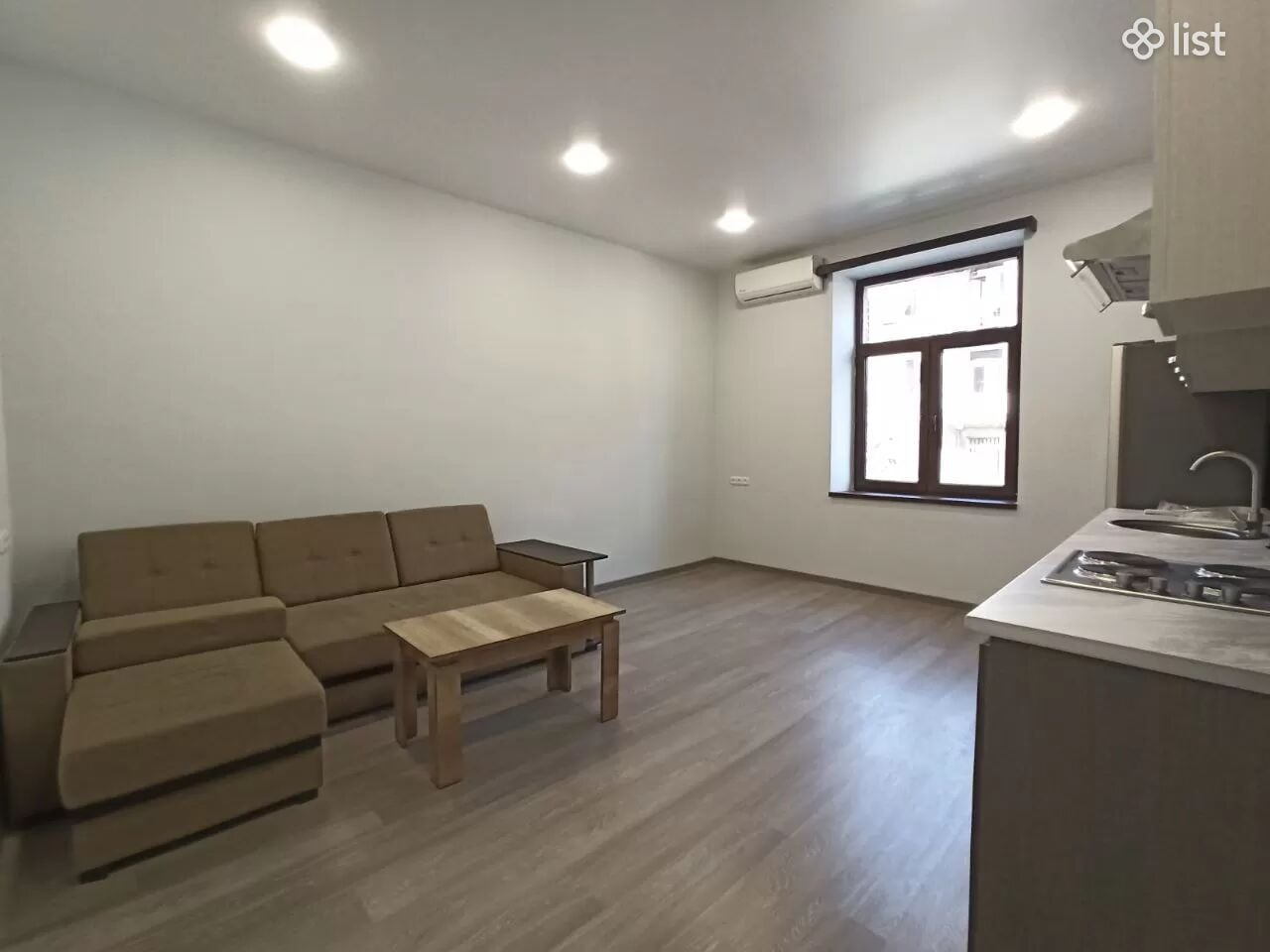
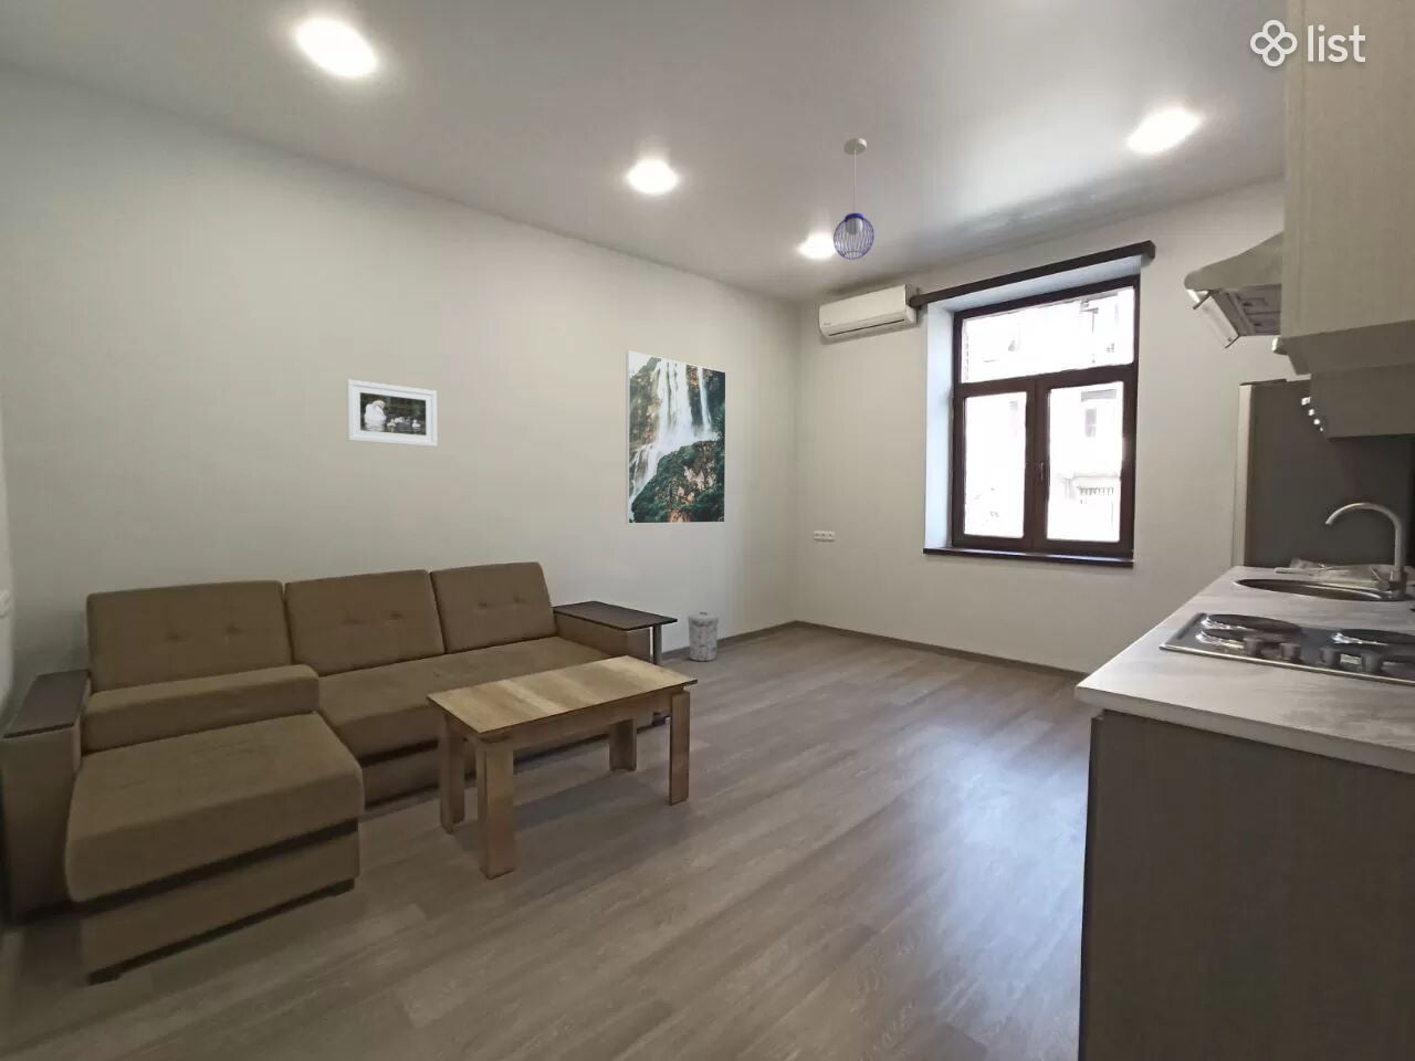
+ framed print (679, 442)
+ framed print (393, 415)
+ pendant light (853, 199)
+ trash can (703, 634)
